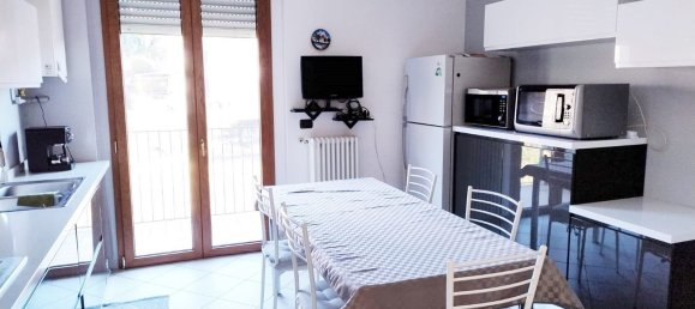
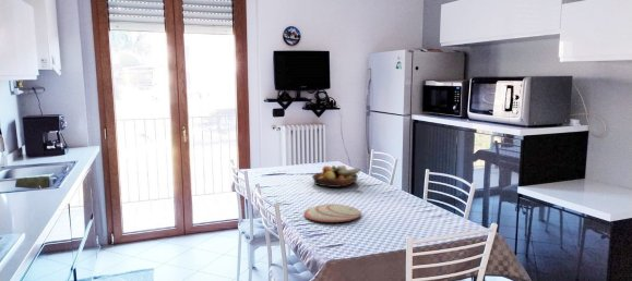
+ plate (332, 210)
+ fruit bowl (335, 173)
